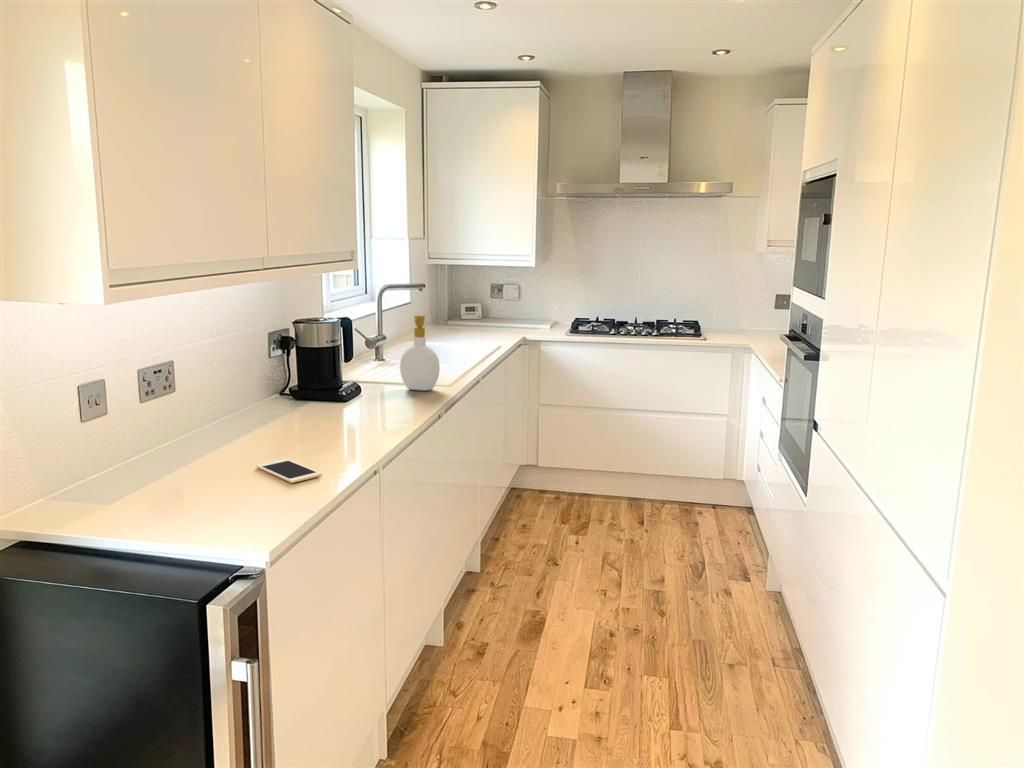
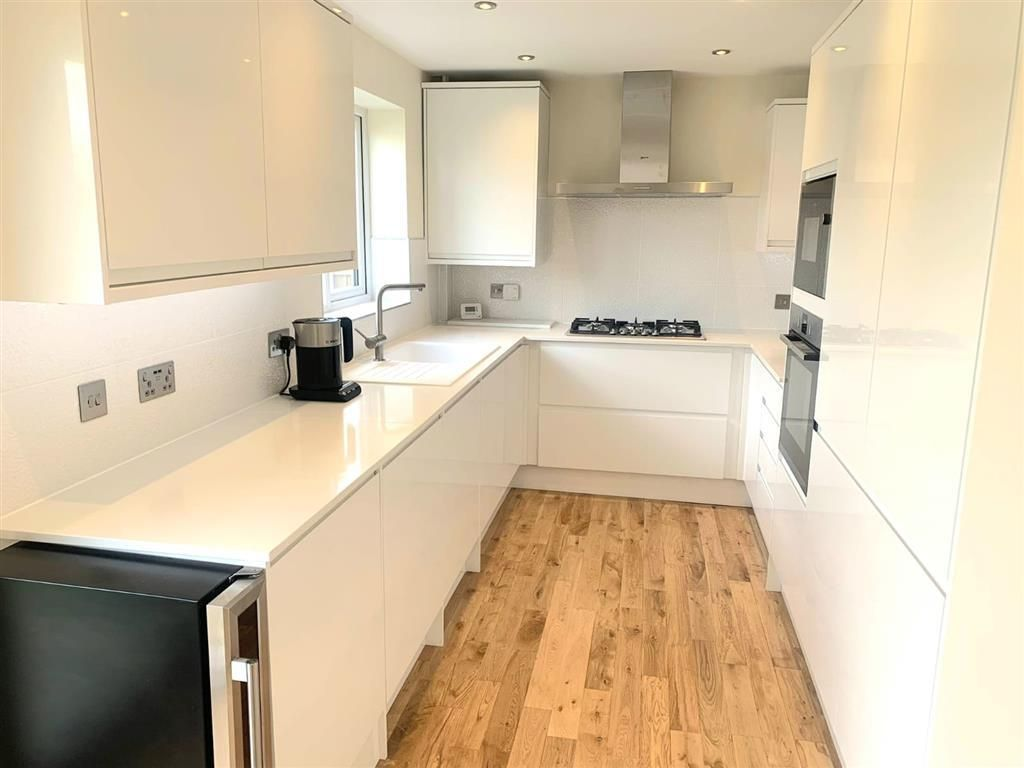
- soap bottle (419, 352)
- cell phone (288, 470)
